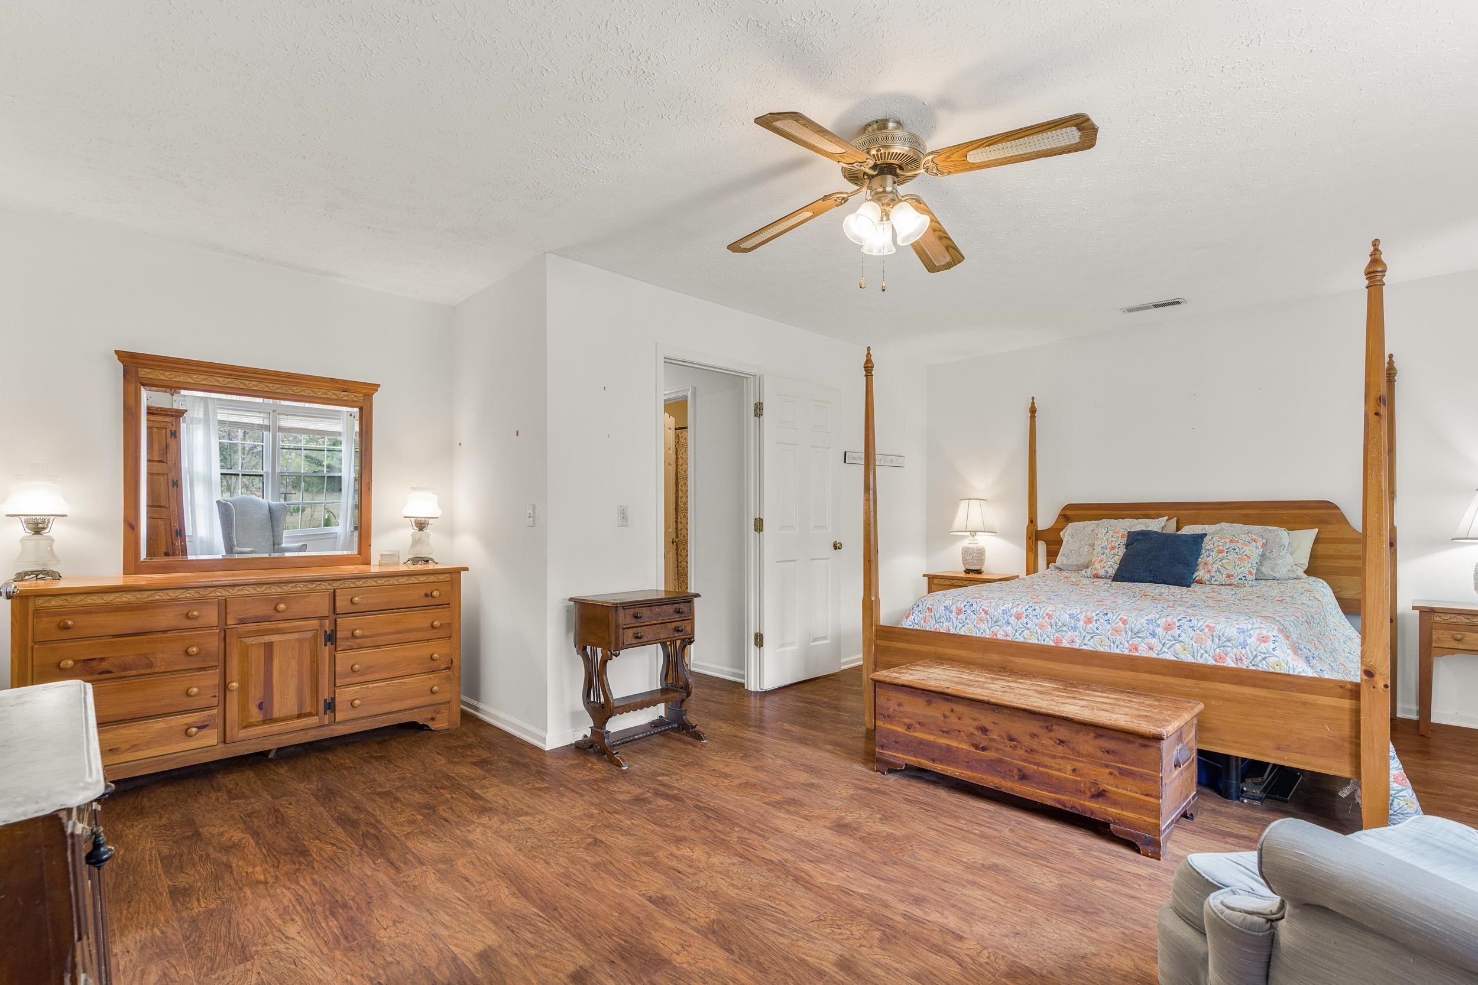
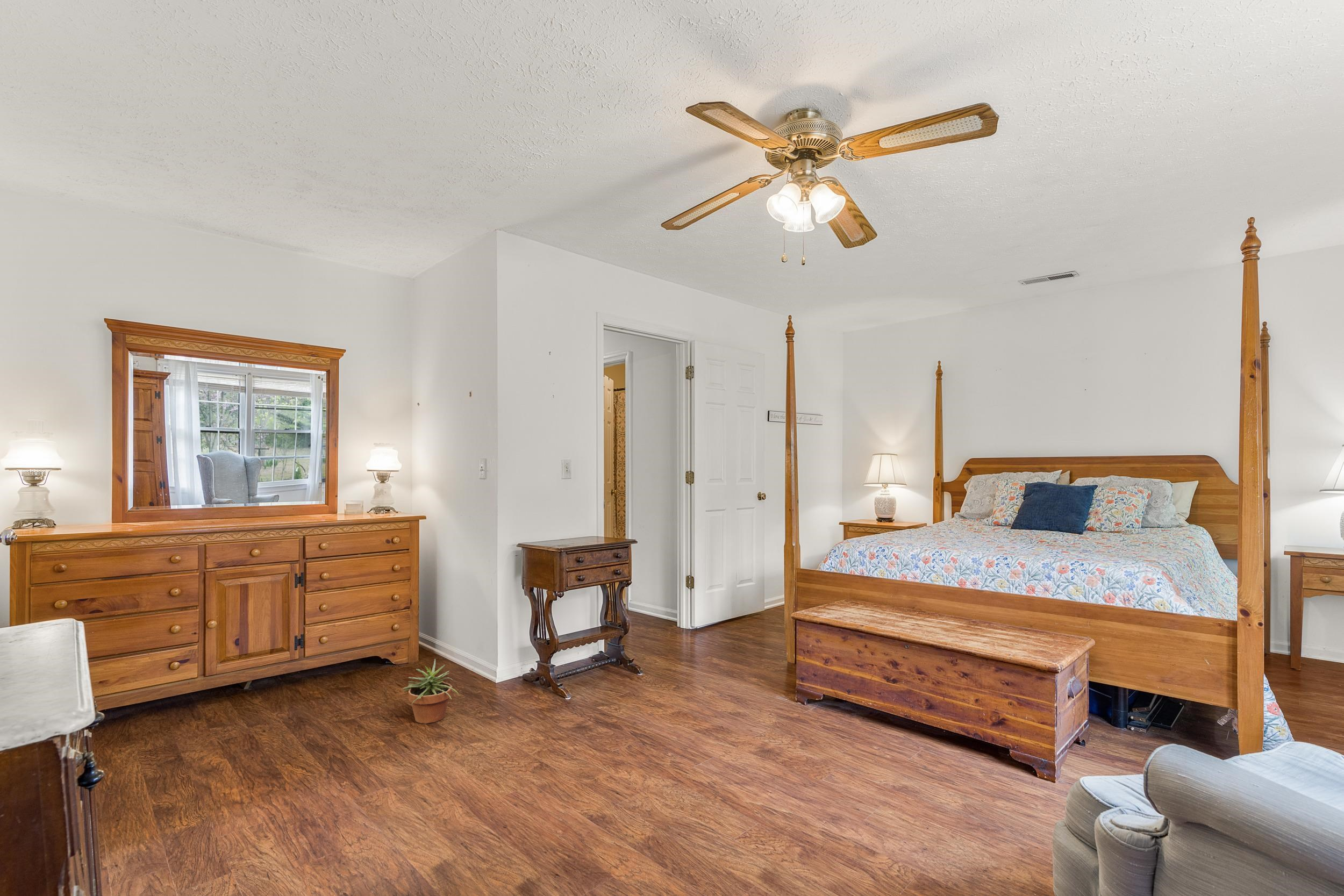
+ potted plant (432, 691)
